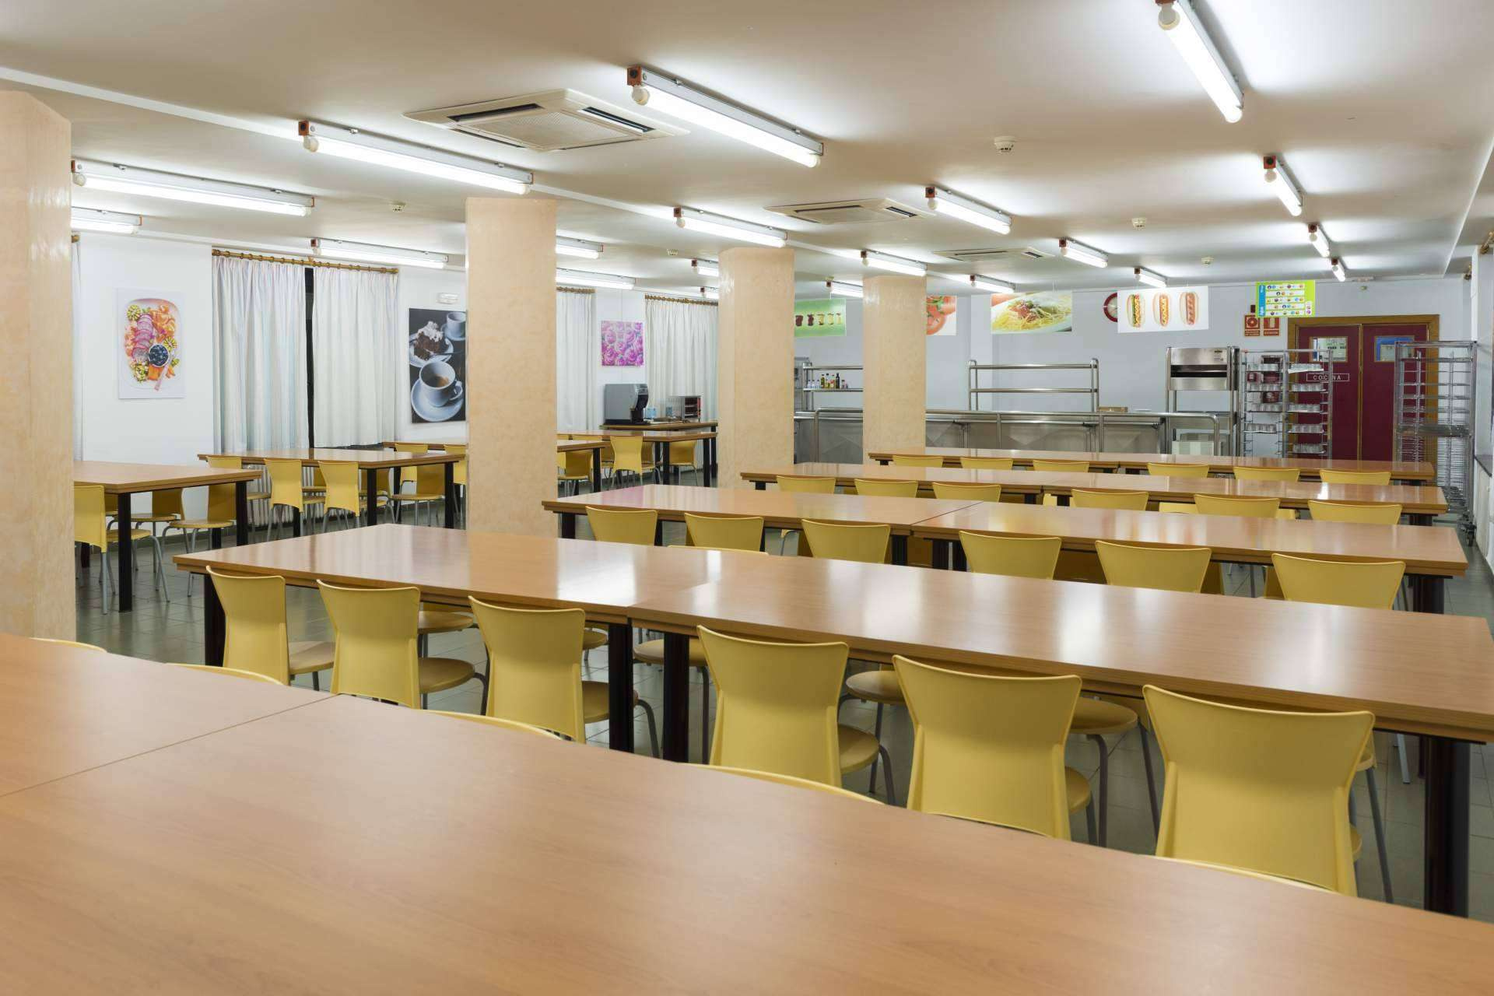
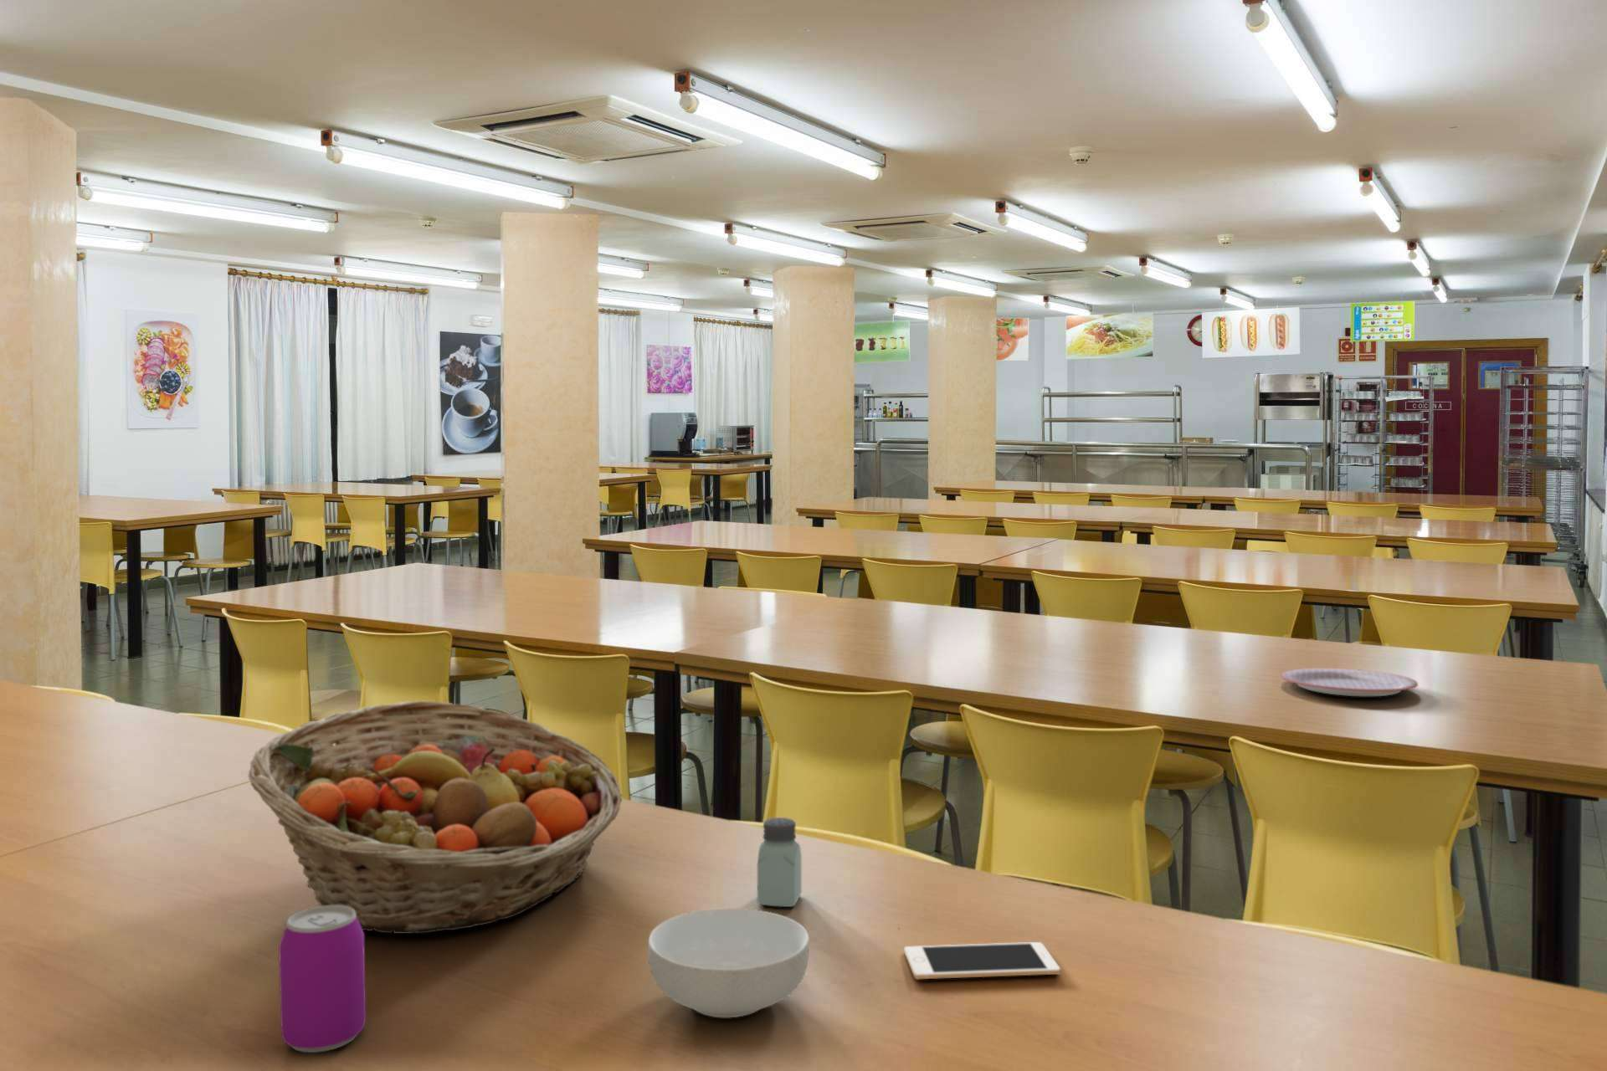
+ saltshaker (780, 861)
+ cell phone (980, 960)
+ cereal bowl (729, 968)
+ plate (1348, 683)
+ fruit basket (447, 804)
+ beverage can (323, 977)
